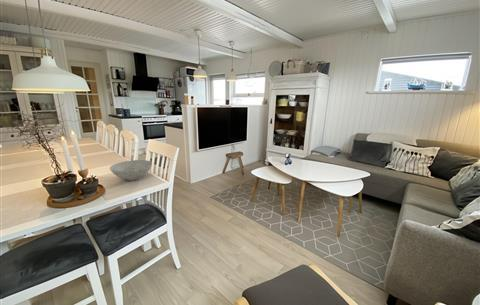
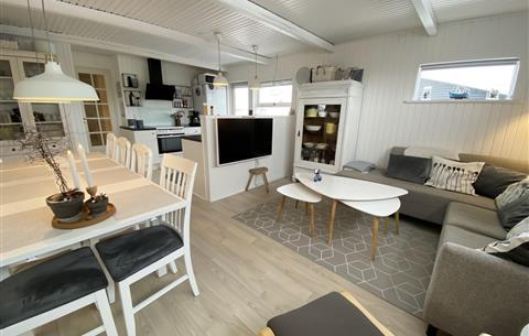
- bowl (132, 171)
